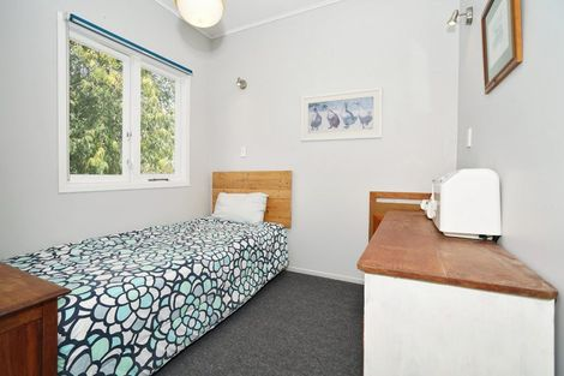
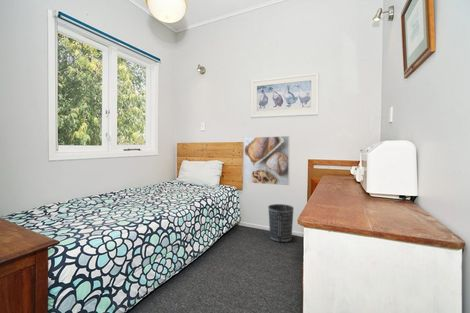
+ wastebasket (280, 222)
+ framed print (265, 160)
